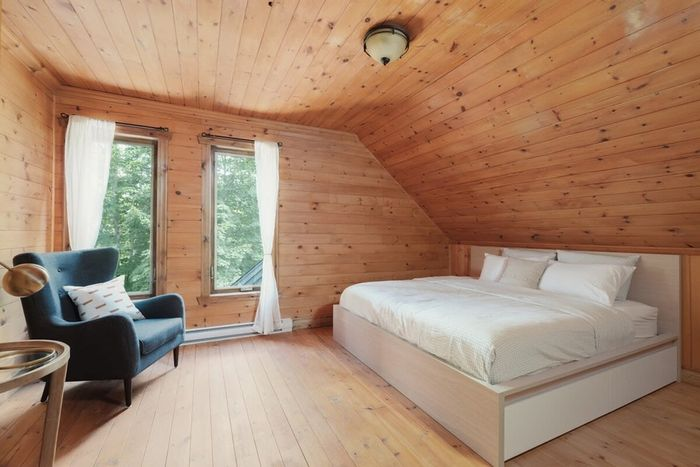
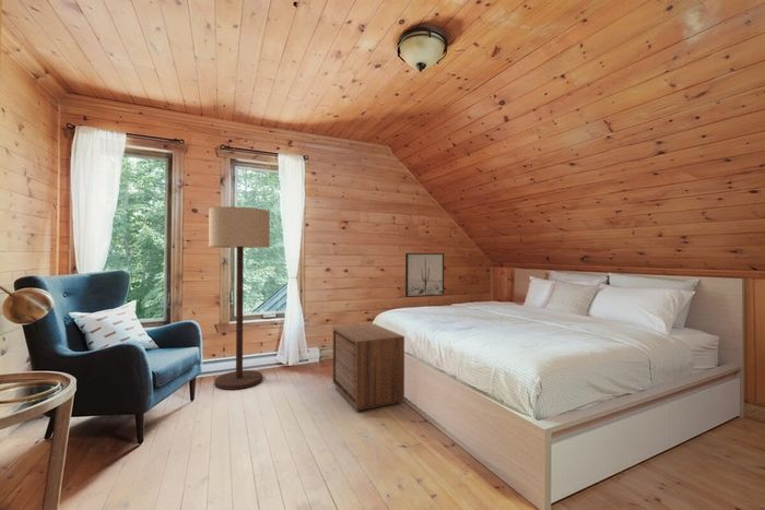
+ nightstand (366, 363)
+ wall art (425, 274)
+ floor lamp (239, 295)
